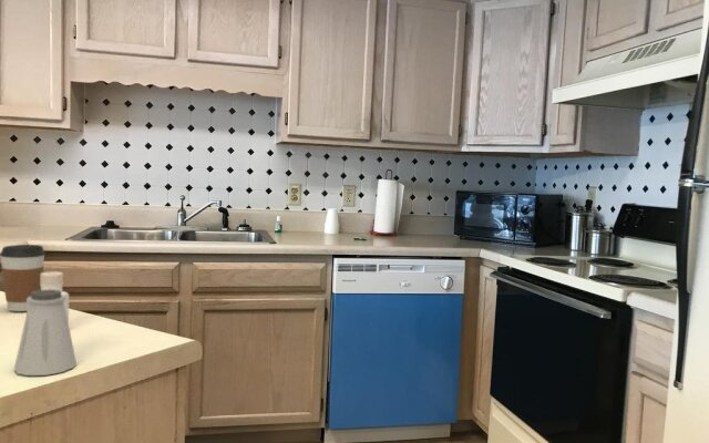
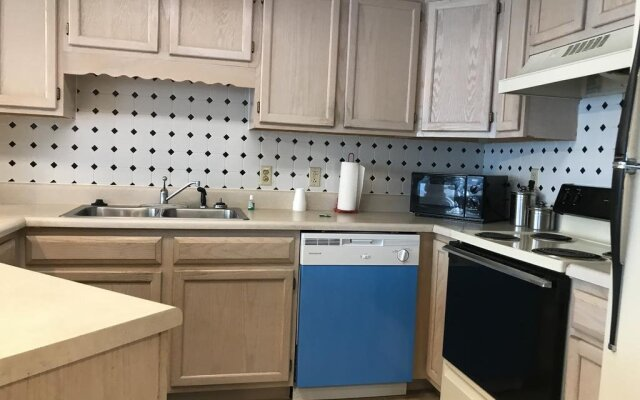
- saltshaker (45, 329)
- pepper shaker (63, 302)
- coffee cup (22, 277)
